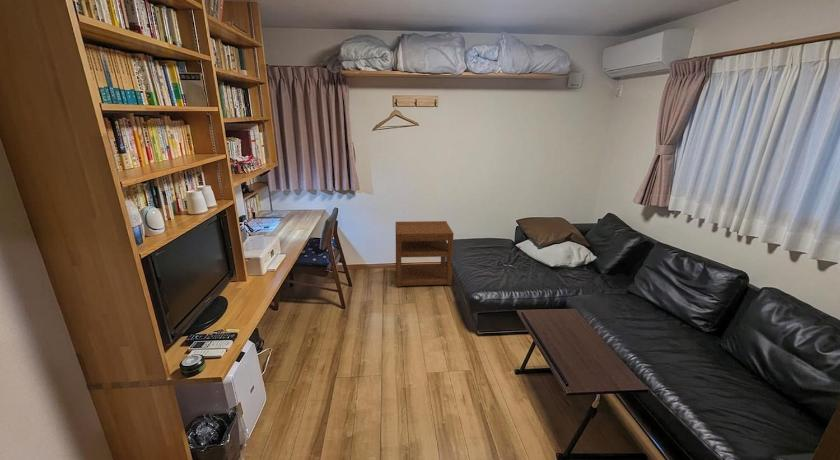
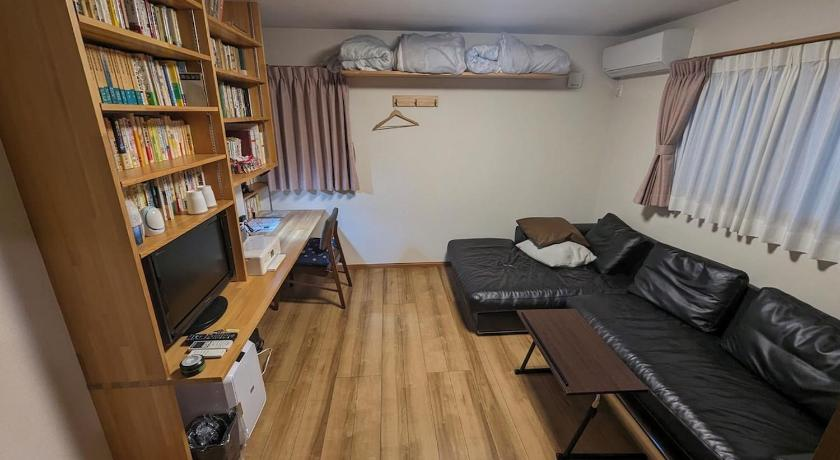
- nightstand (422, 252)
